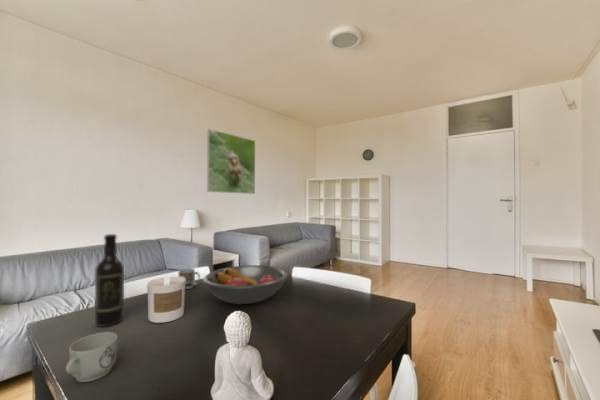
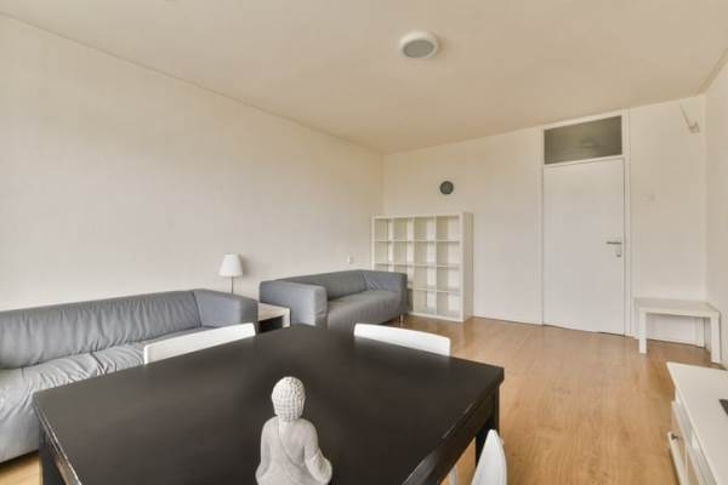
- mug (89, 360)
- cup (189, 278)
- wine bottle (110, 278)
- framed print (233, 164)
- fruit bowl (246, 283)
- candle (166, 295)
